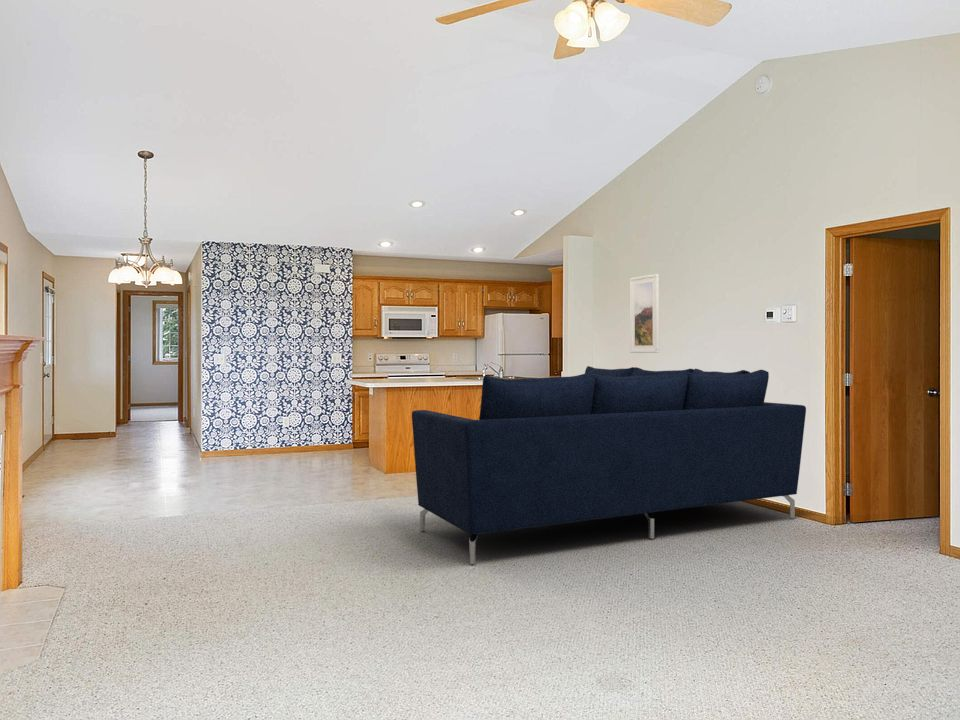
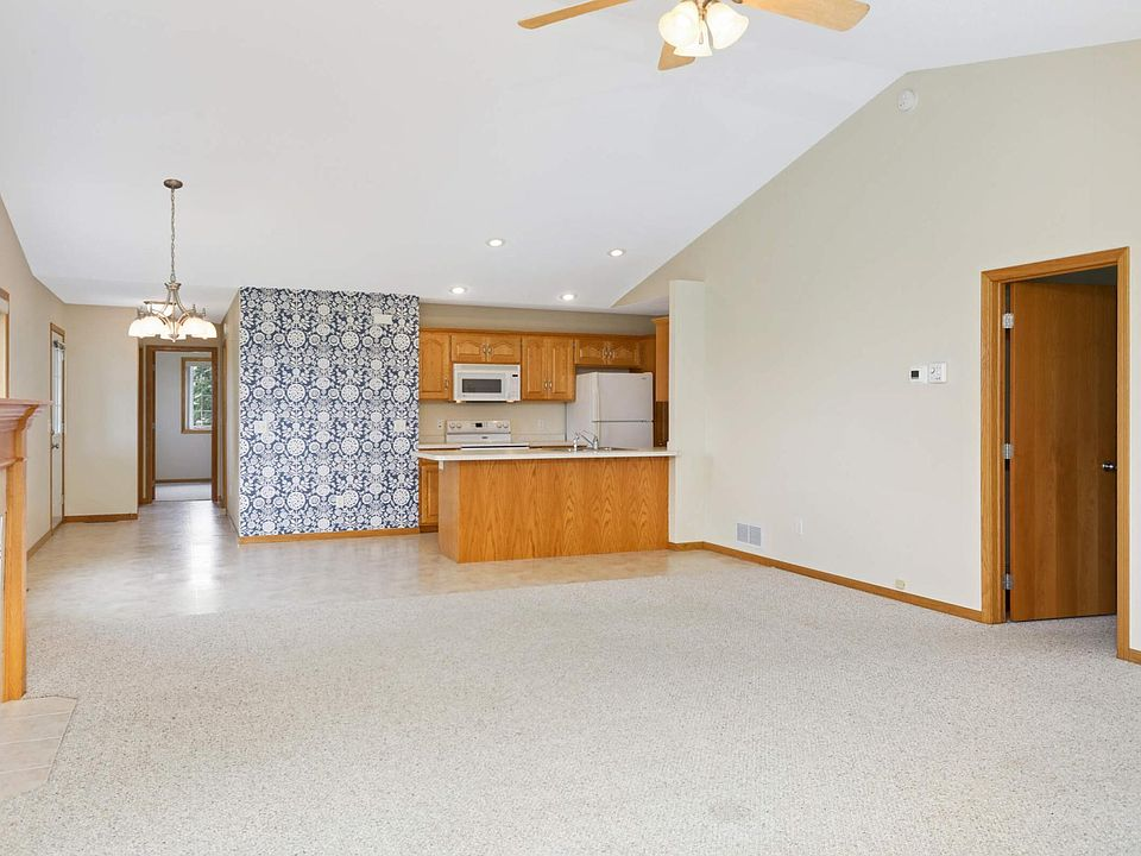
- sofa (550, 434)
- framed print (644, 314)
